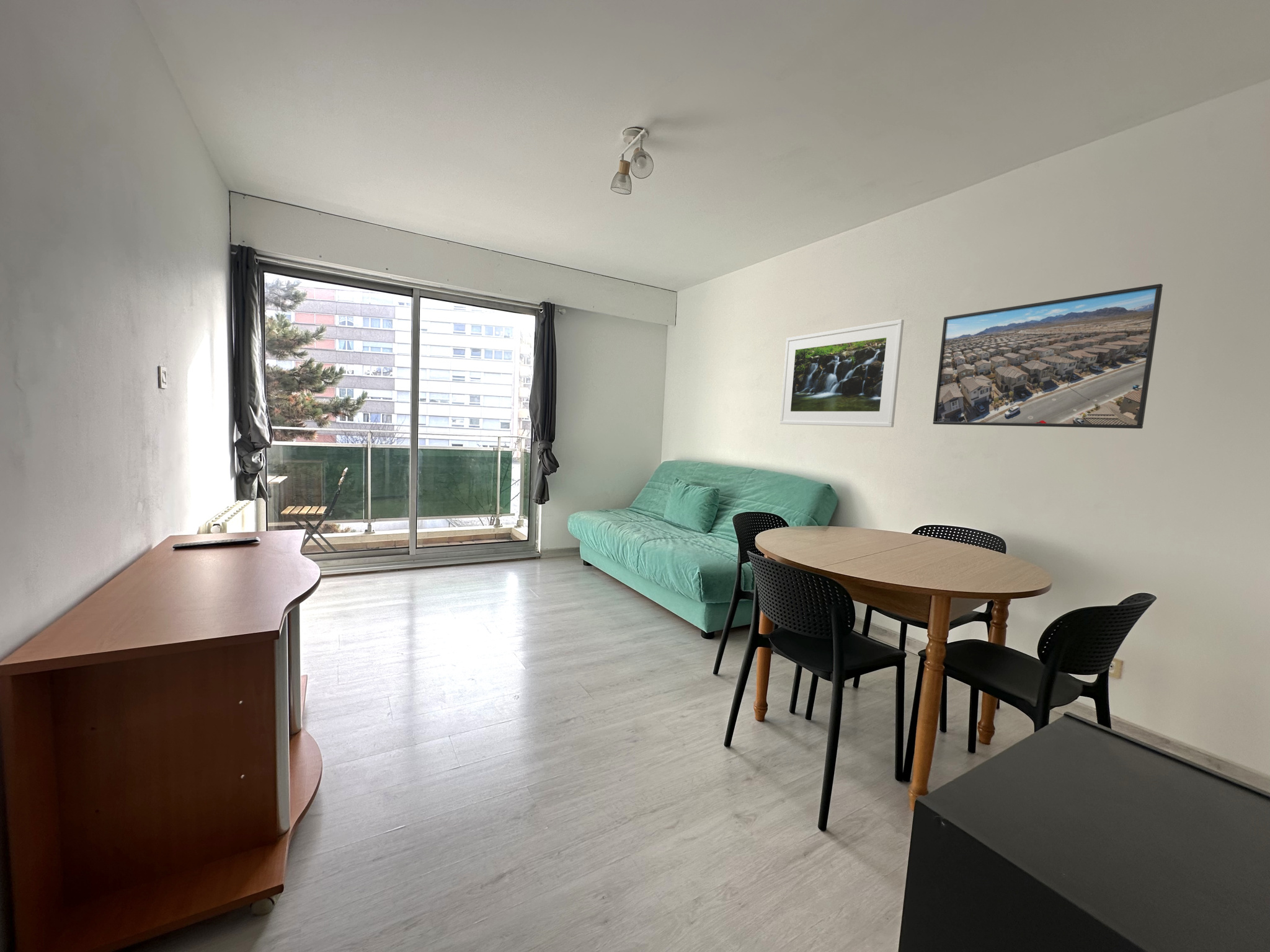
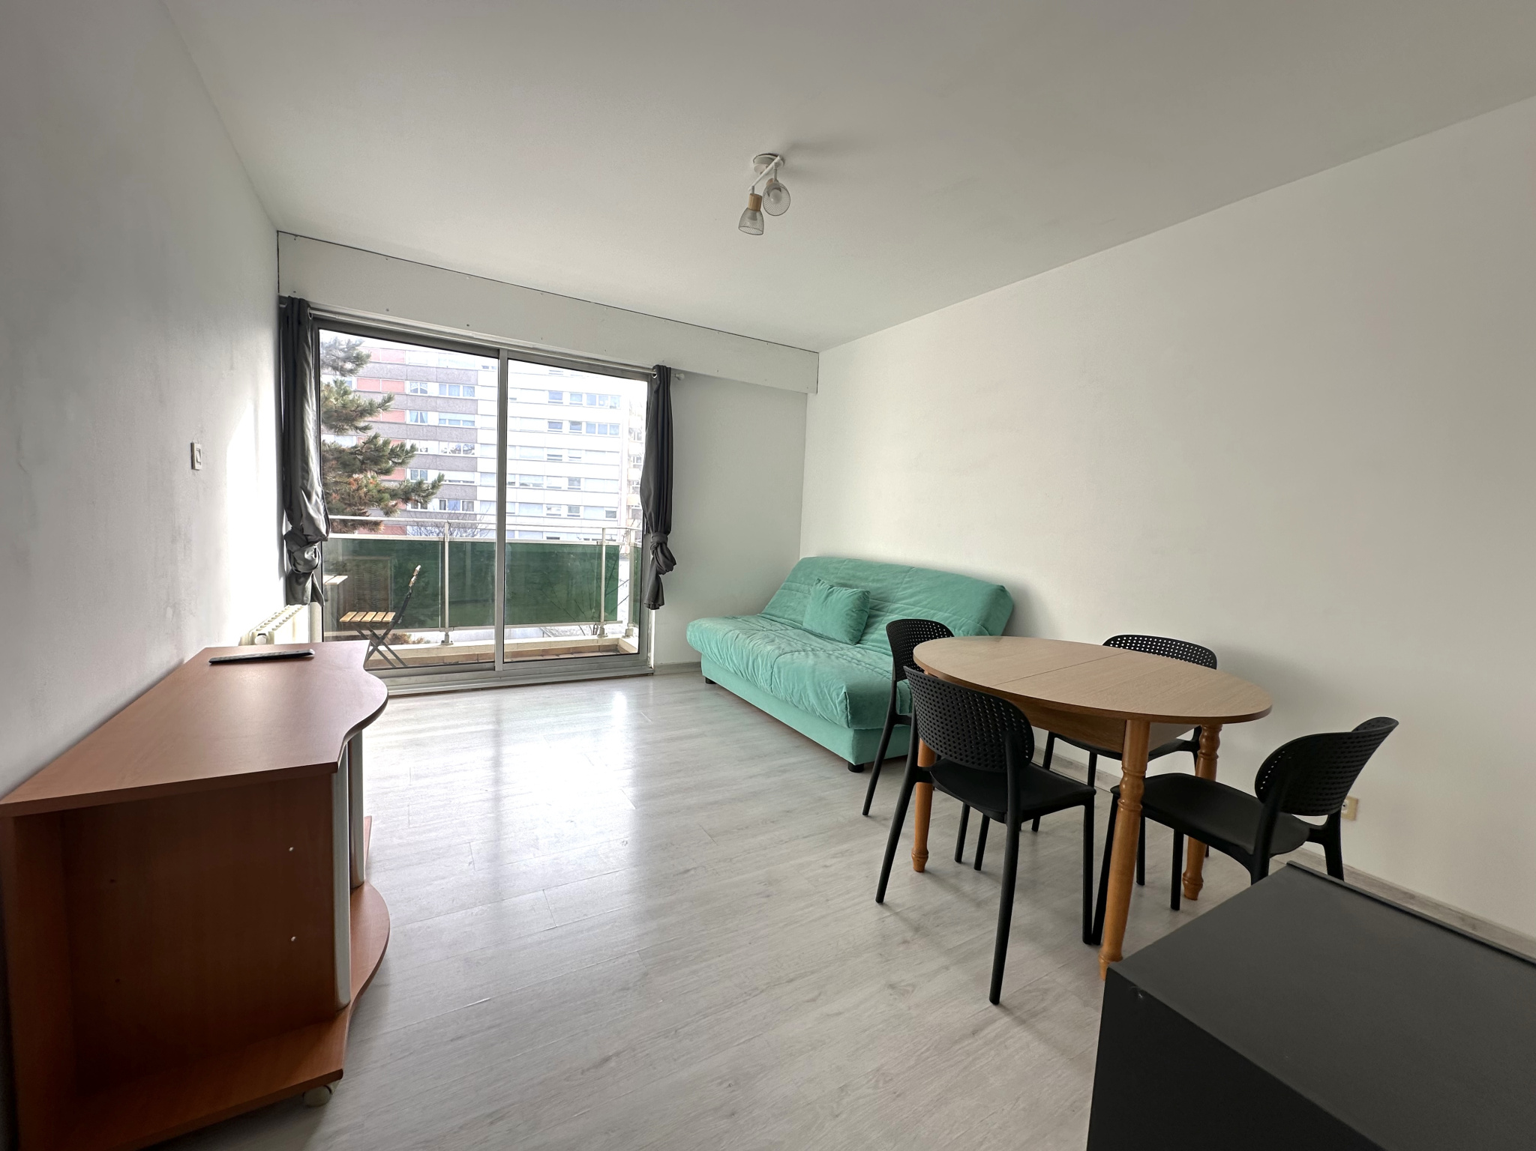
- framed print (1029, 365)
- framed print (834, 377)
